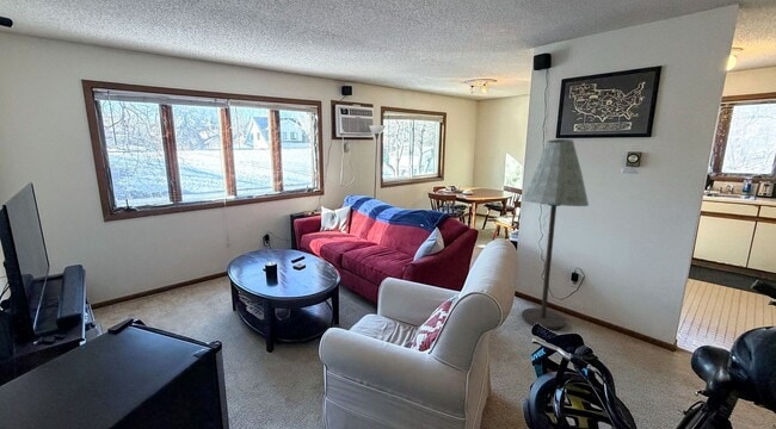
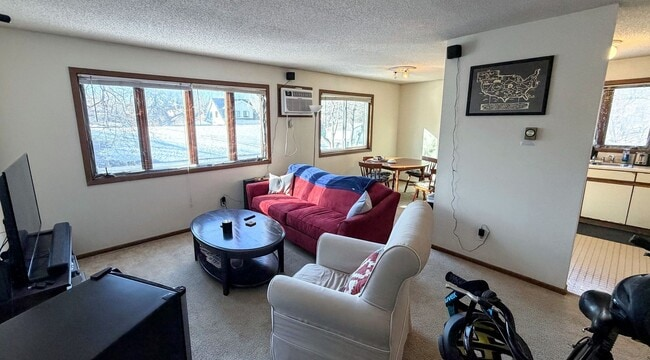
- floor lamp (550, 232)
